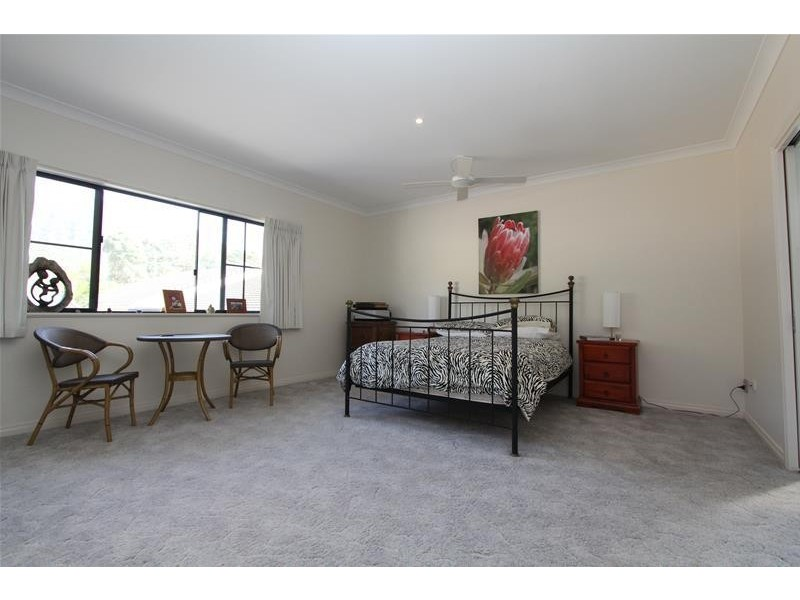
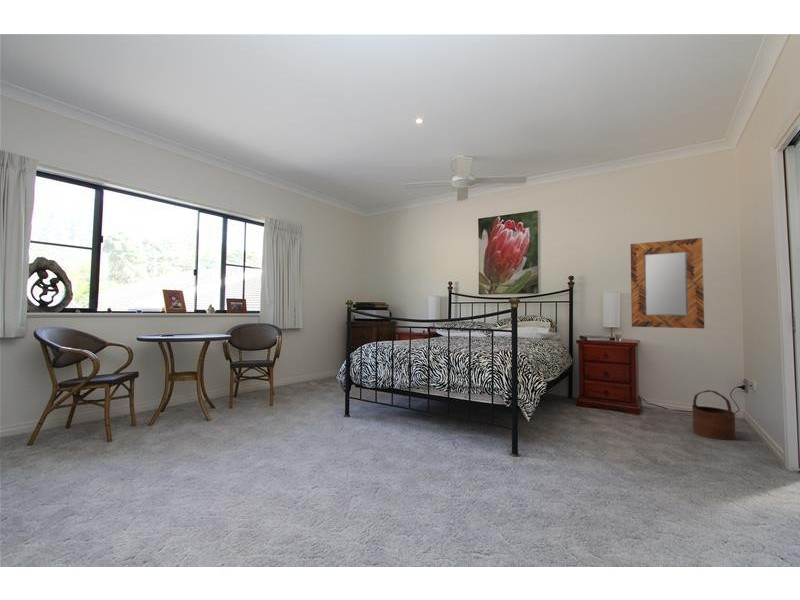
+ home mirror (665, 284)
+ wooden bucket (712, 412)
